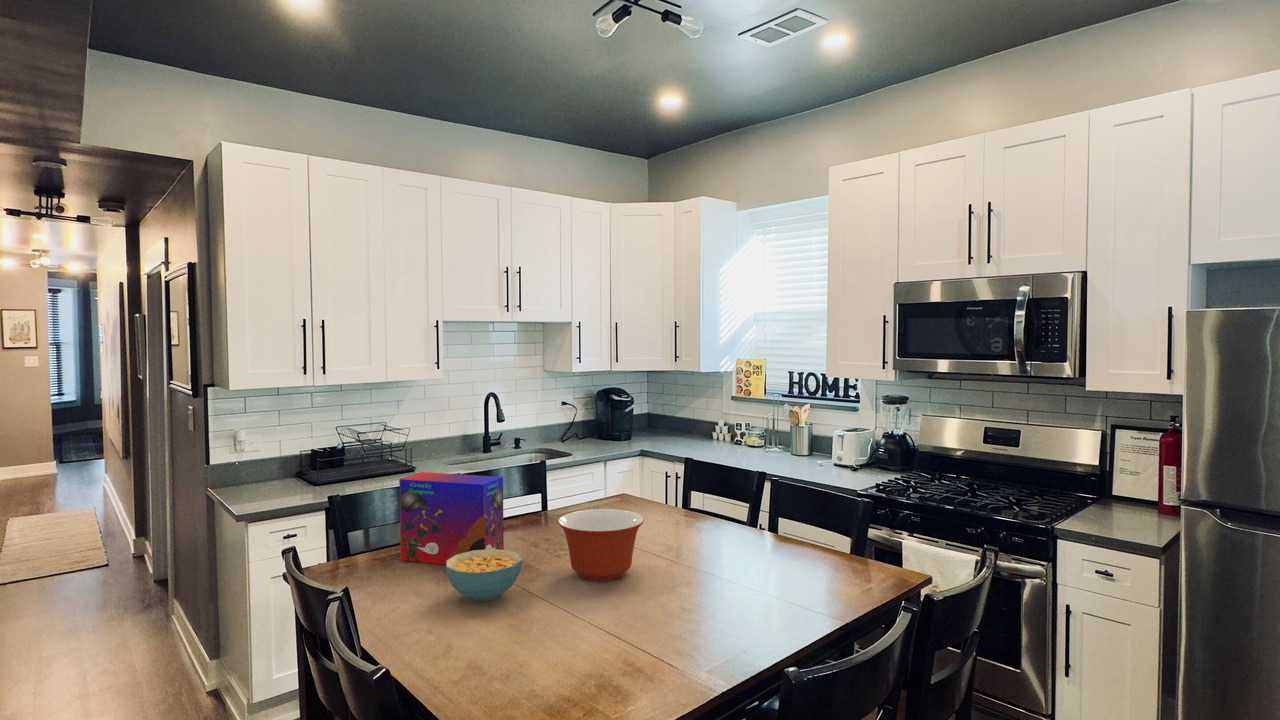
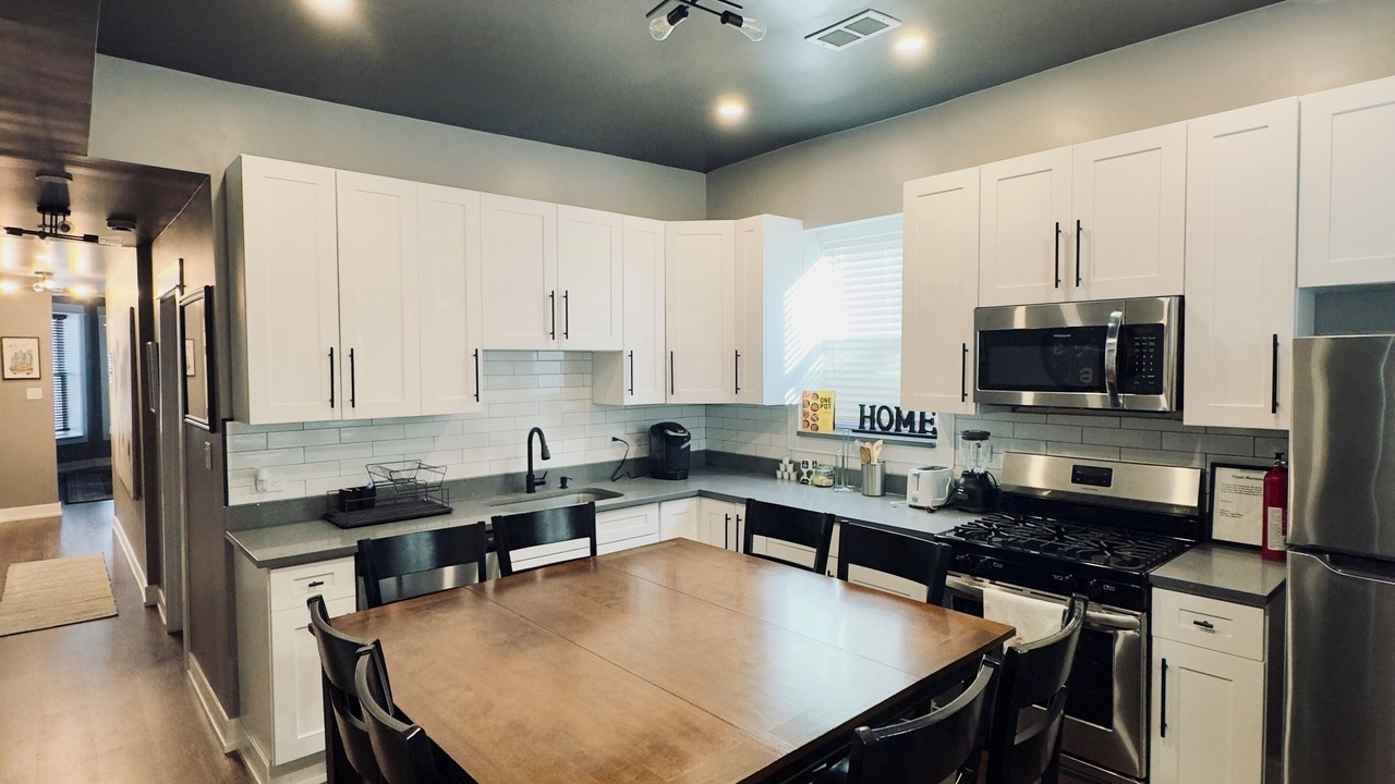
- mixing bowl (601, 546)
- cereal box (452, 518)
- cereal bowl (484, 578)
